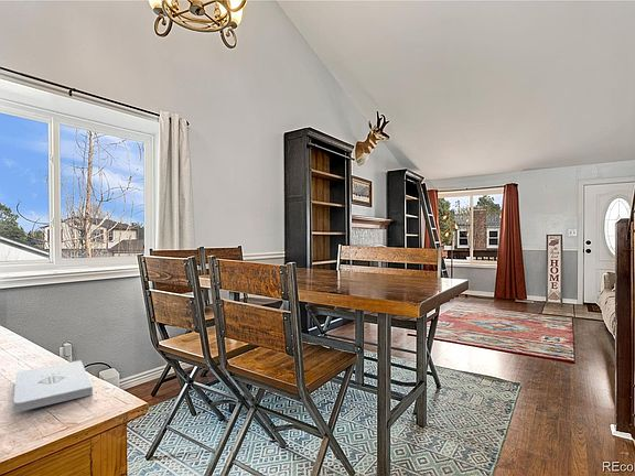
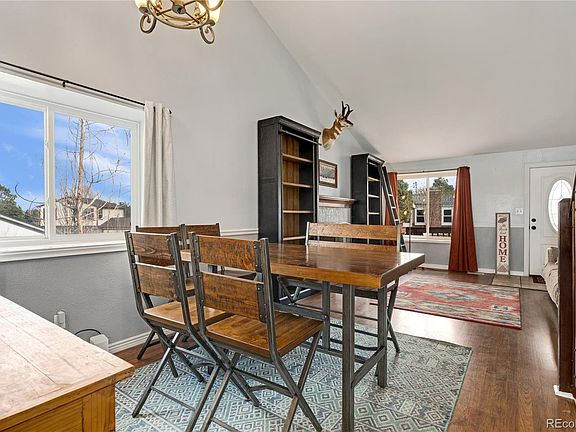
- notepad (52, 382)
